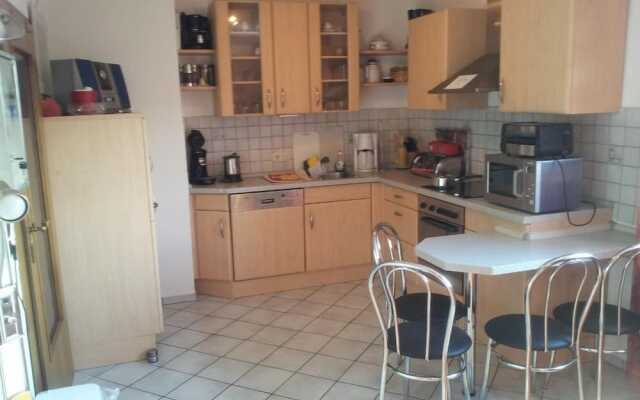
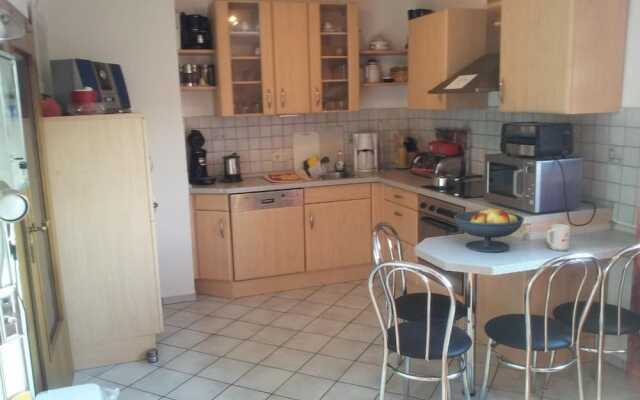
+ mug (557, 237)
+ fruit bowl (487, 226)
